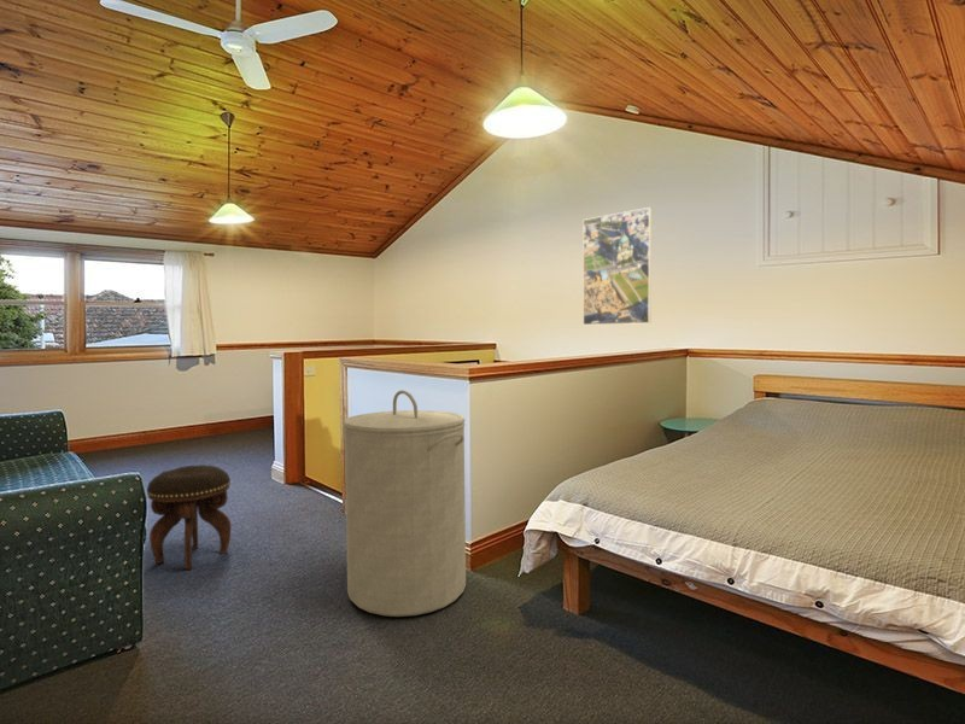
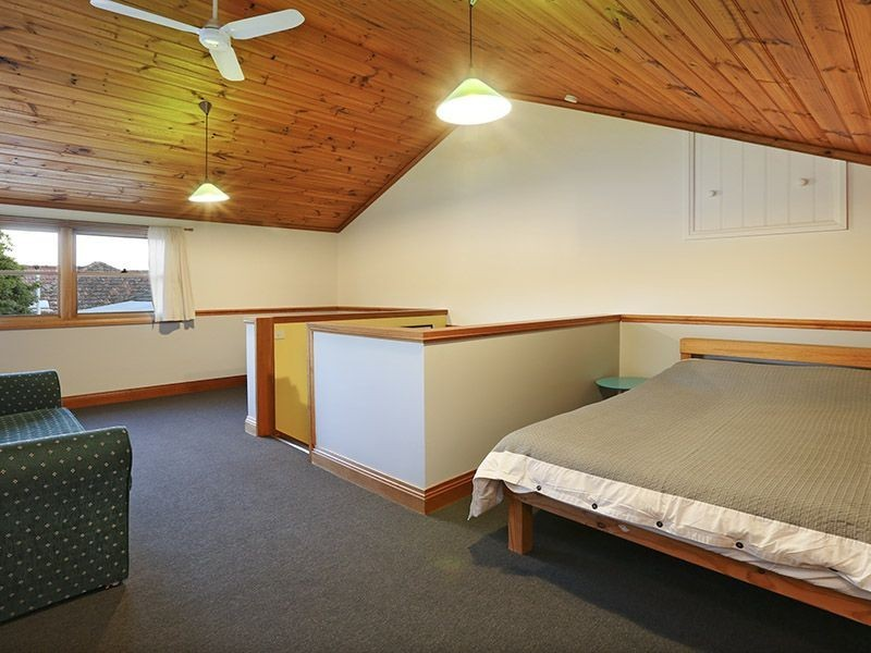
- footstool (191, 514)
- laundry hamper (405, 490)
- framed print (615, 269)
